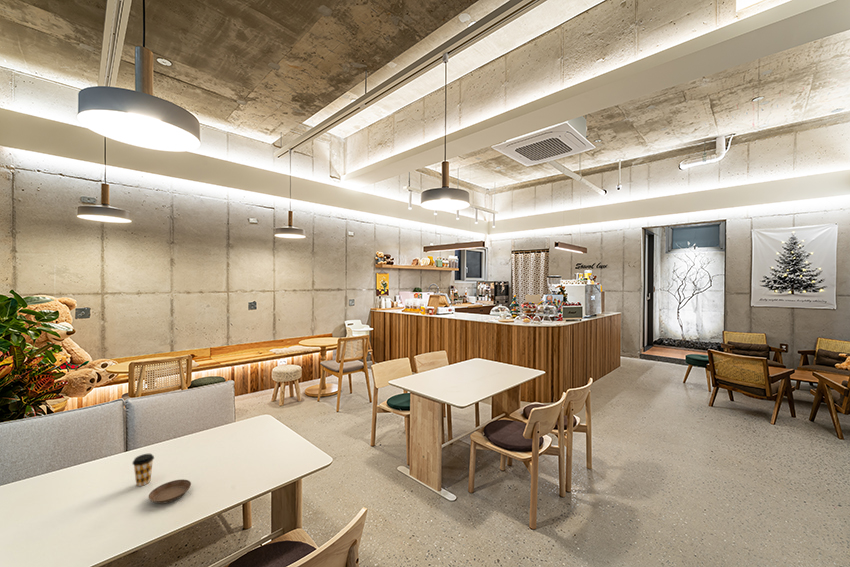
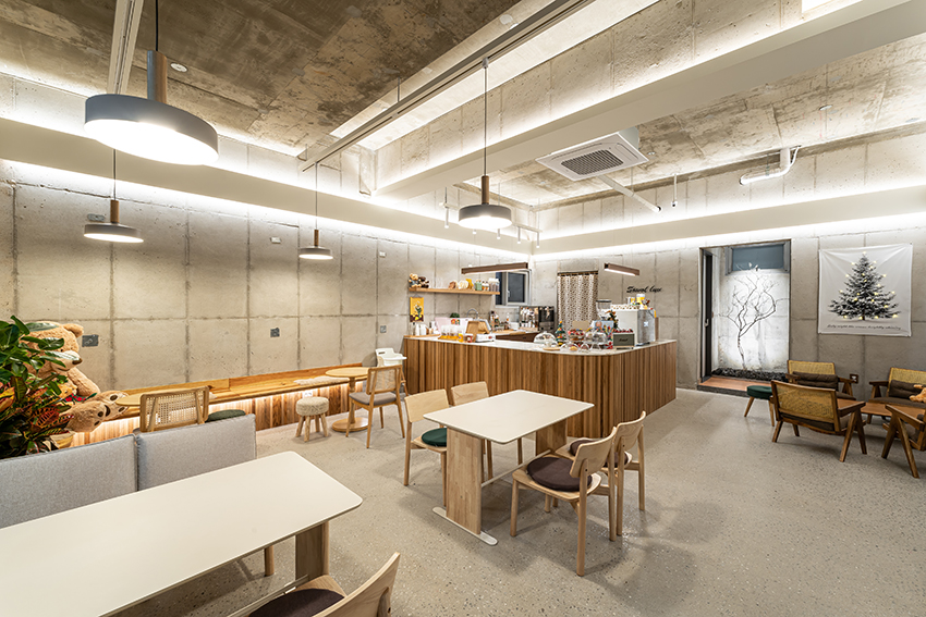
- saucer (170, 492)
- coffee cup (143, 469)
